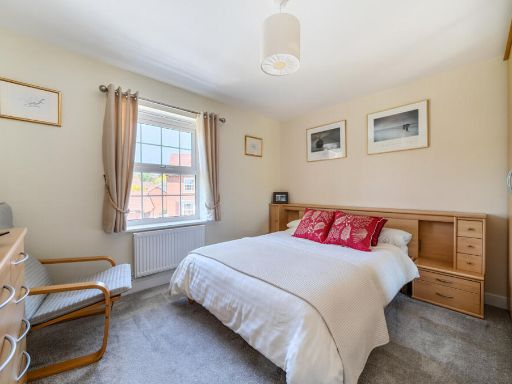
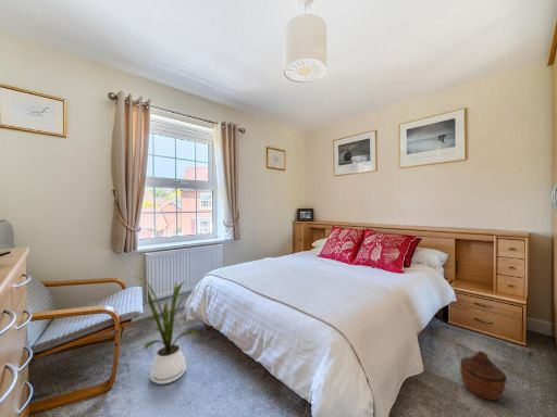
+ house plant (164, 324)
+ woven basket (482, 371)
